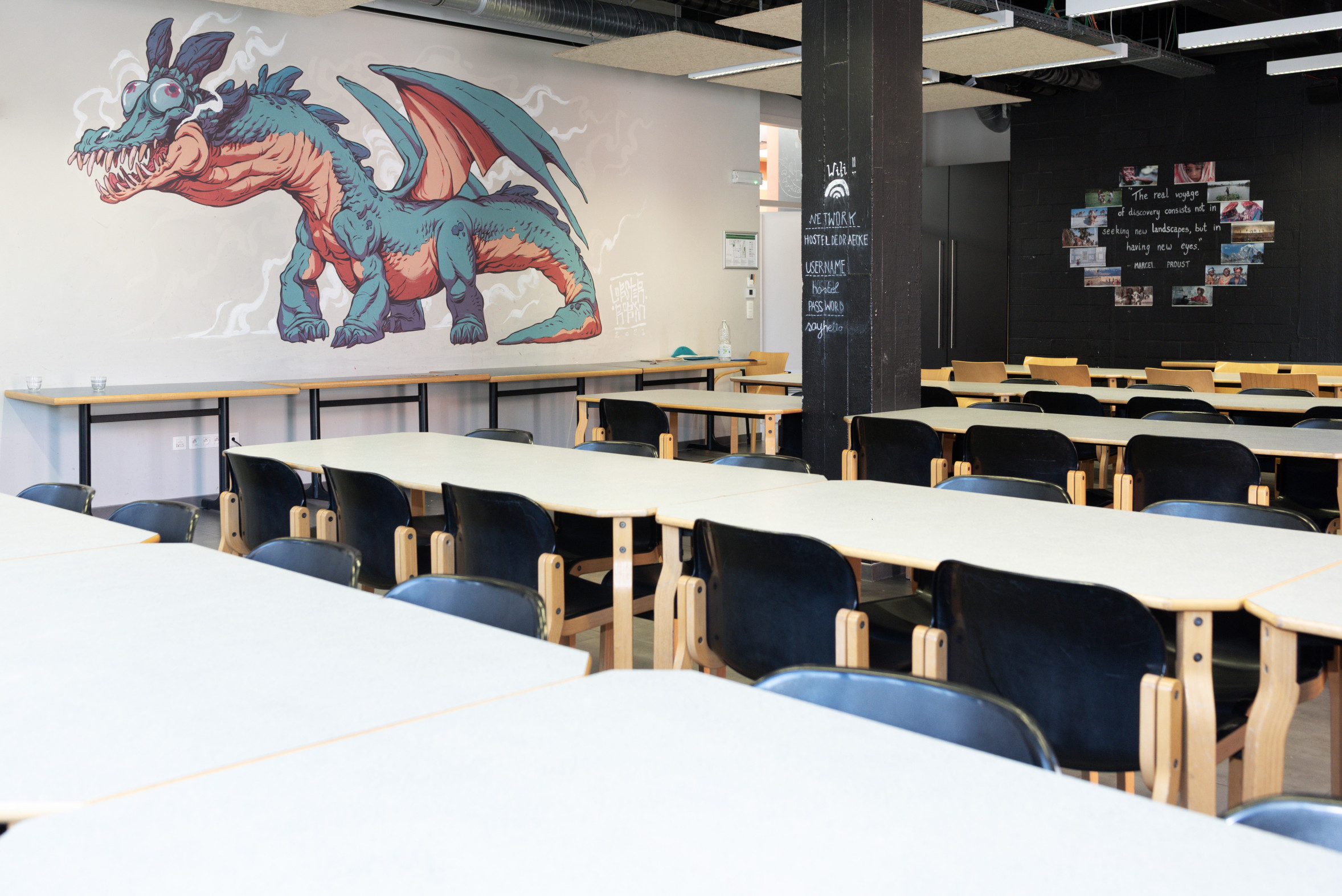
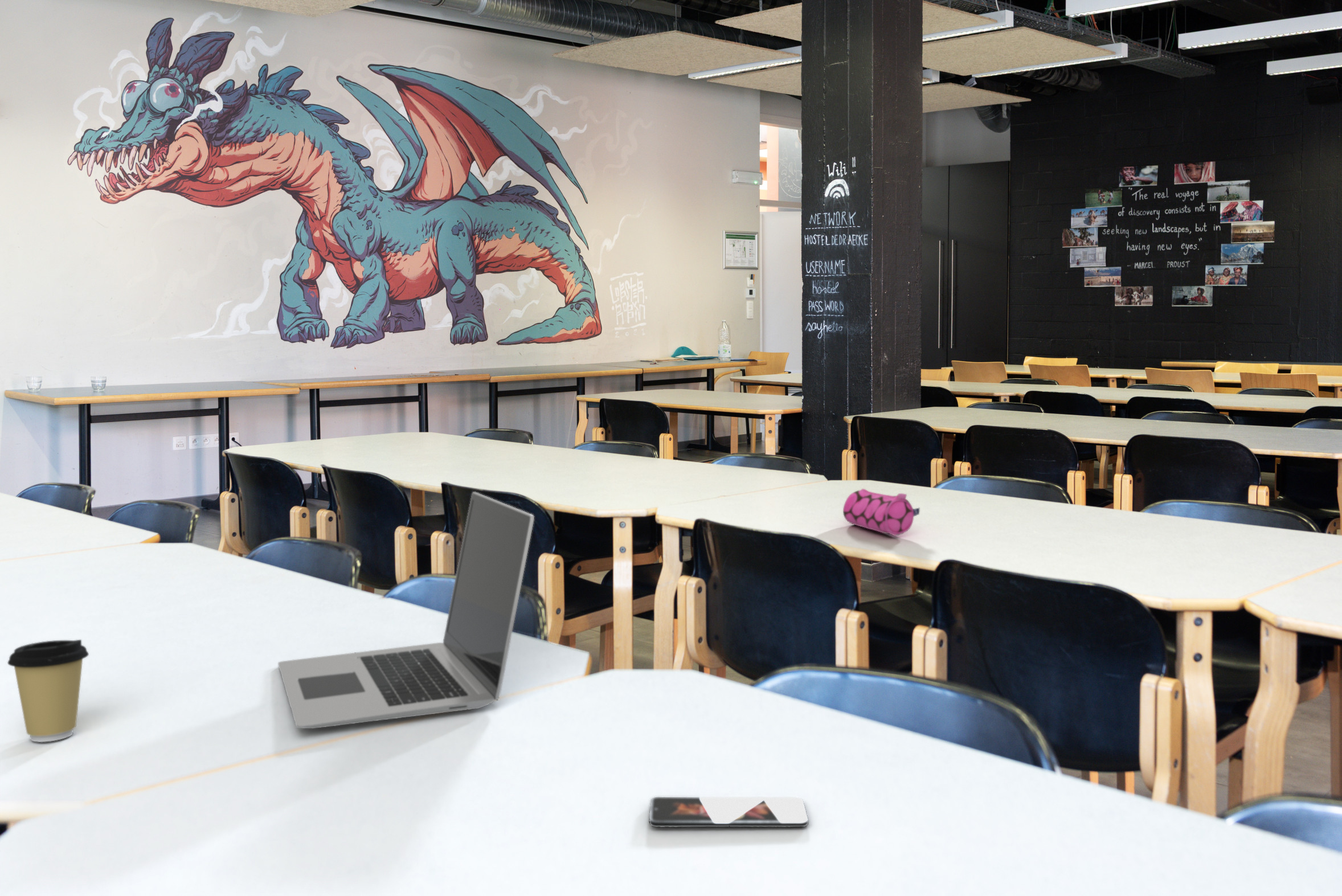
+ coffee cup (50, 689)
+ pencil case (878, 510)
+ smartphone (727, 812)
+ laptop (404, 647)
